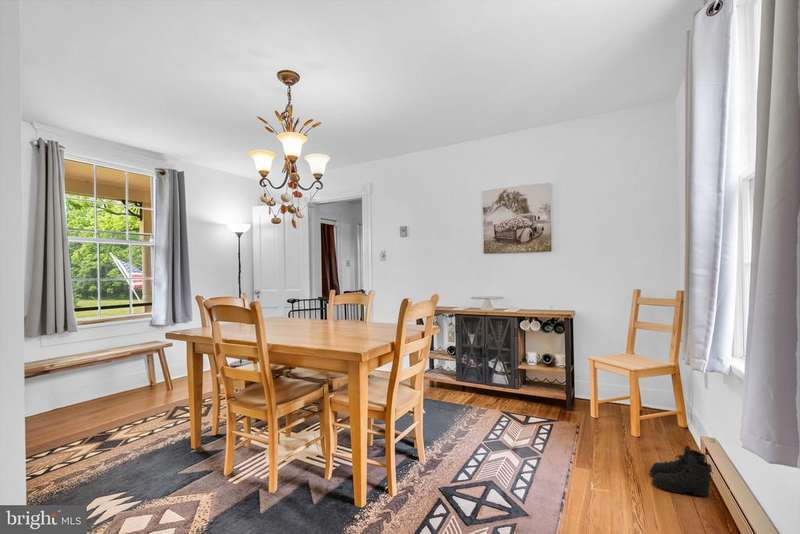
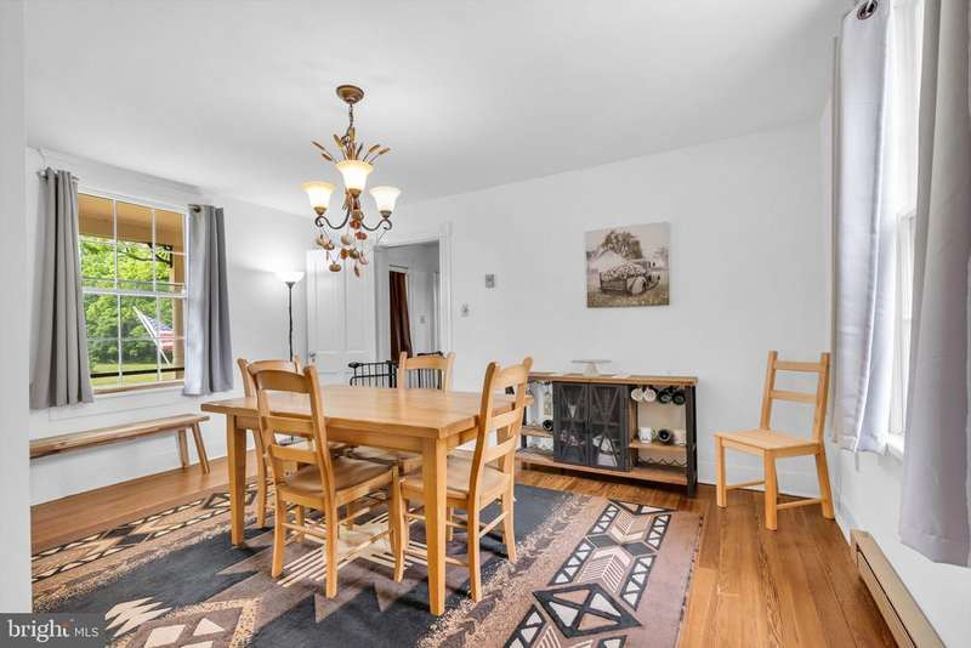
- boots (679, 466)
